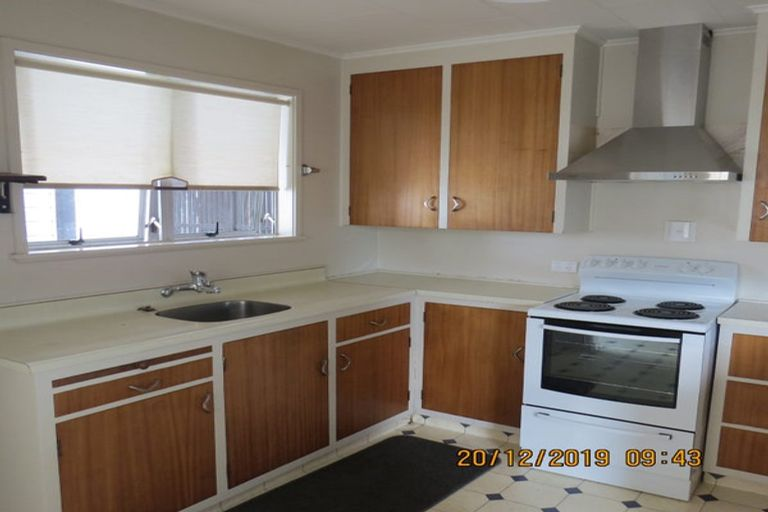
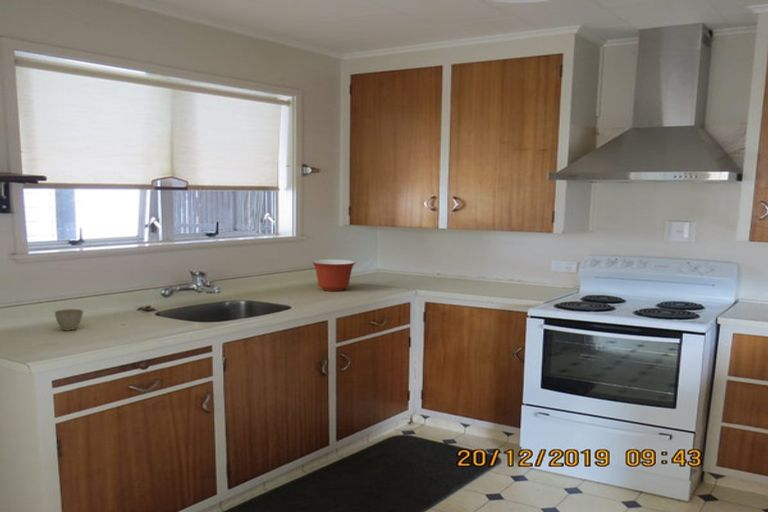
+ flower pot (69, 320)
+ mixing bowl (333, 275)
